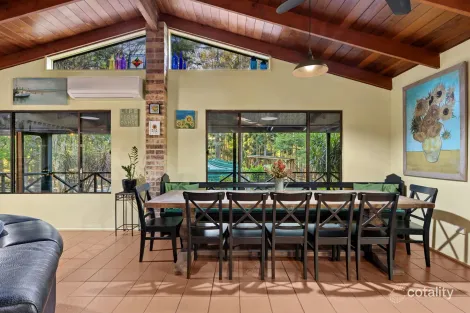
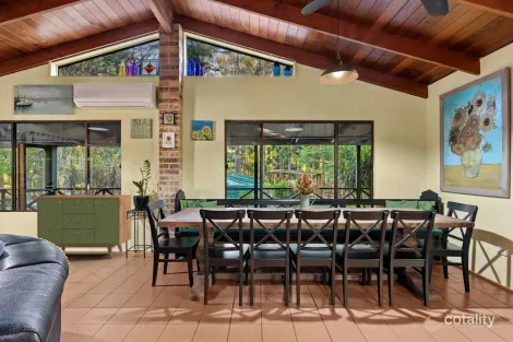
+ sideboard (85, 225)
